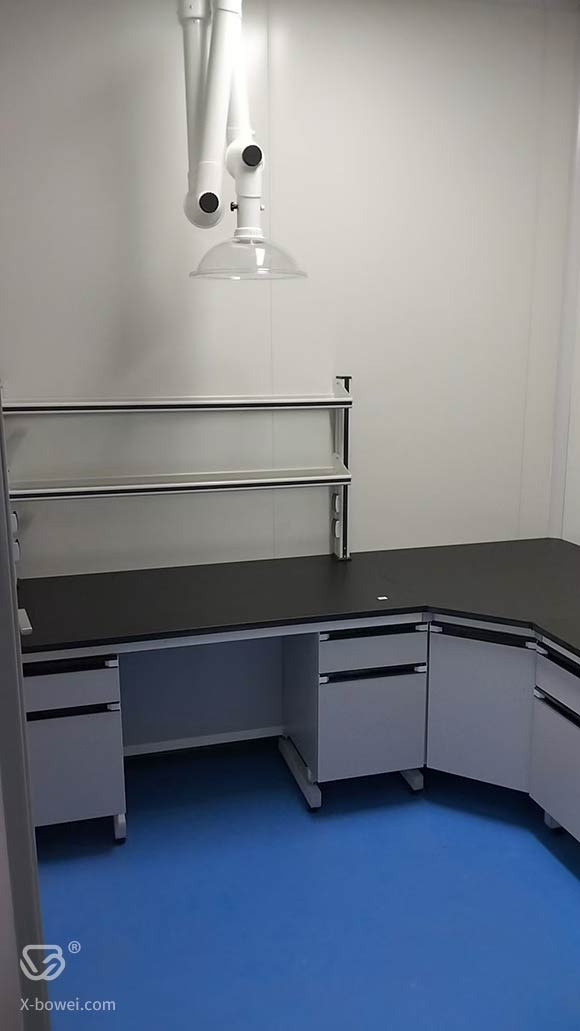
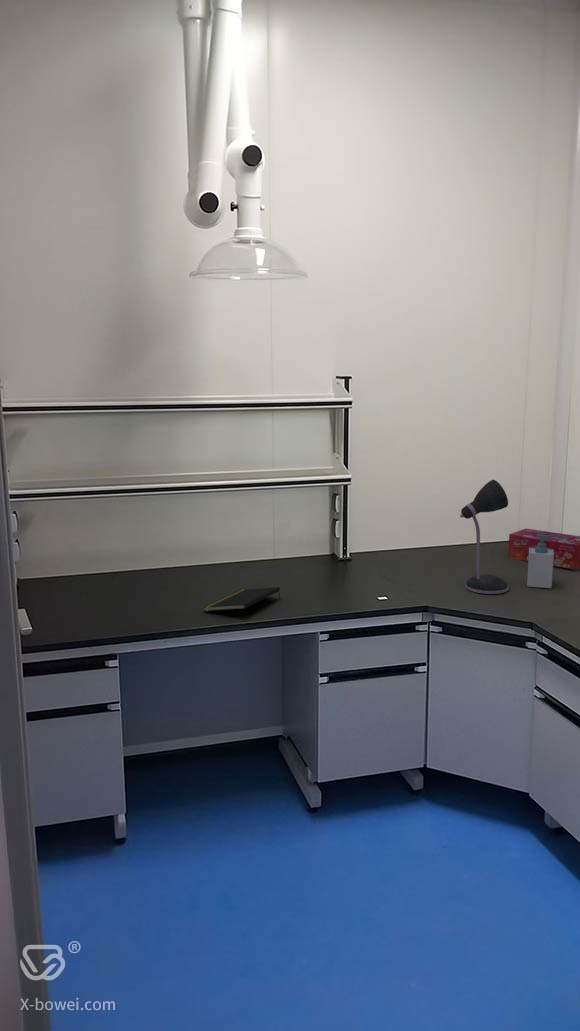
+ notepad (242, 598)
+ tissue box (550, 548)
+ soap bottle (541, 559)
+ desk lamp (479, 534)
